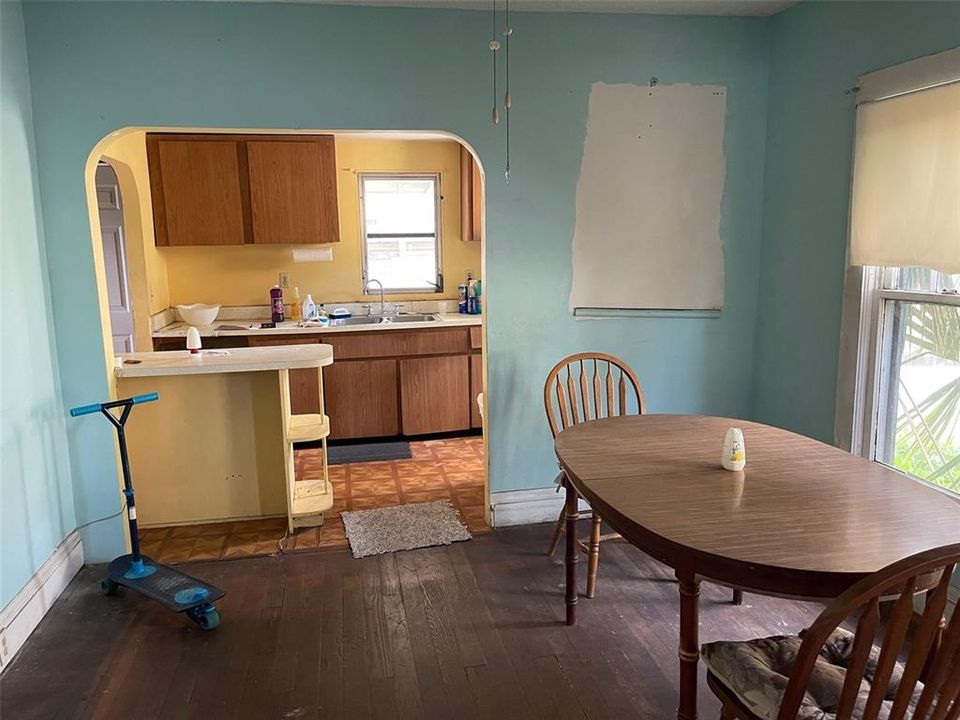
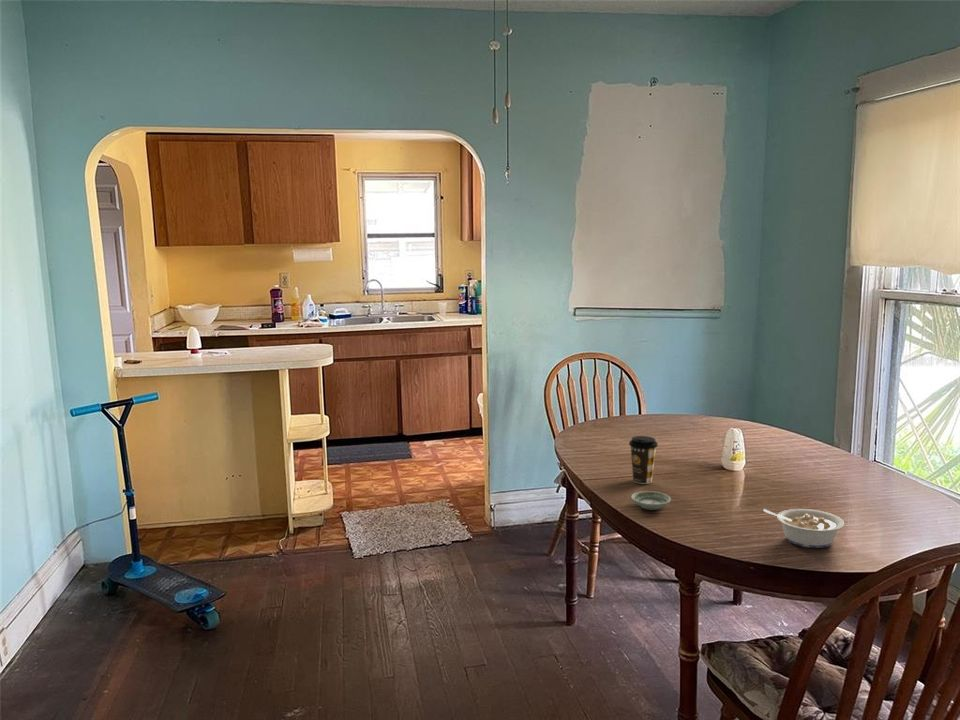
+ saucer (650, 501)
+ legume (807, 527)
+ coffee cup (642, 460)
